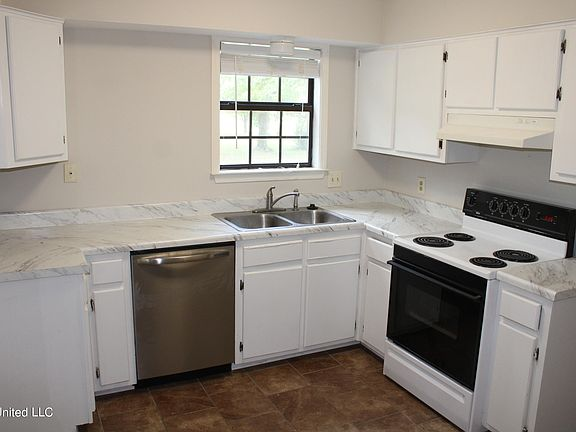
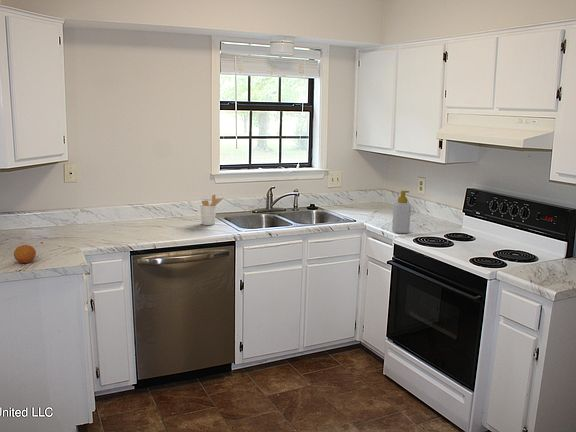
+ fruit (24, 253)
+ soap bottle (401, 211)
+ utensil holder (211, 210)
